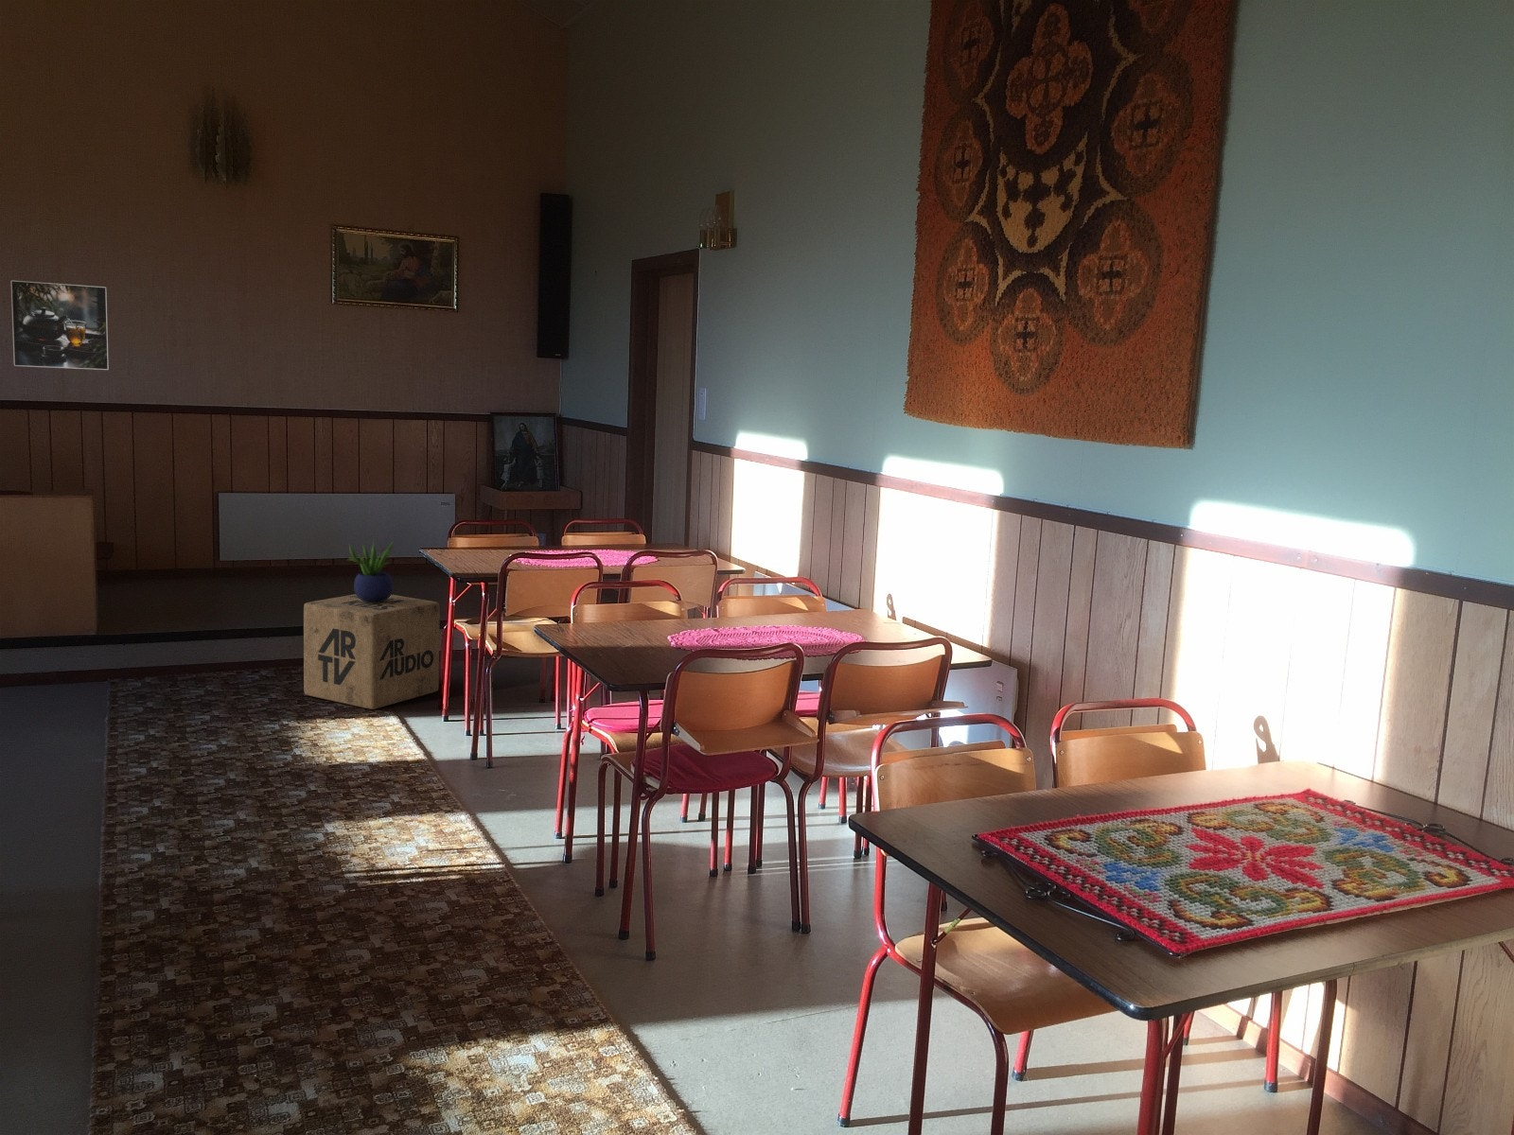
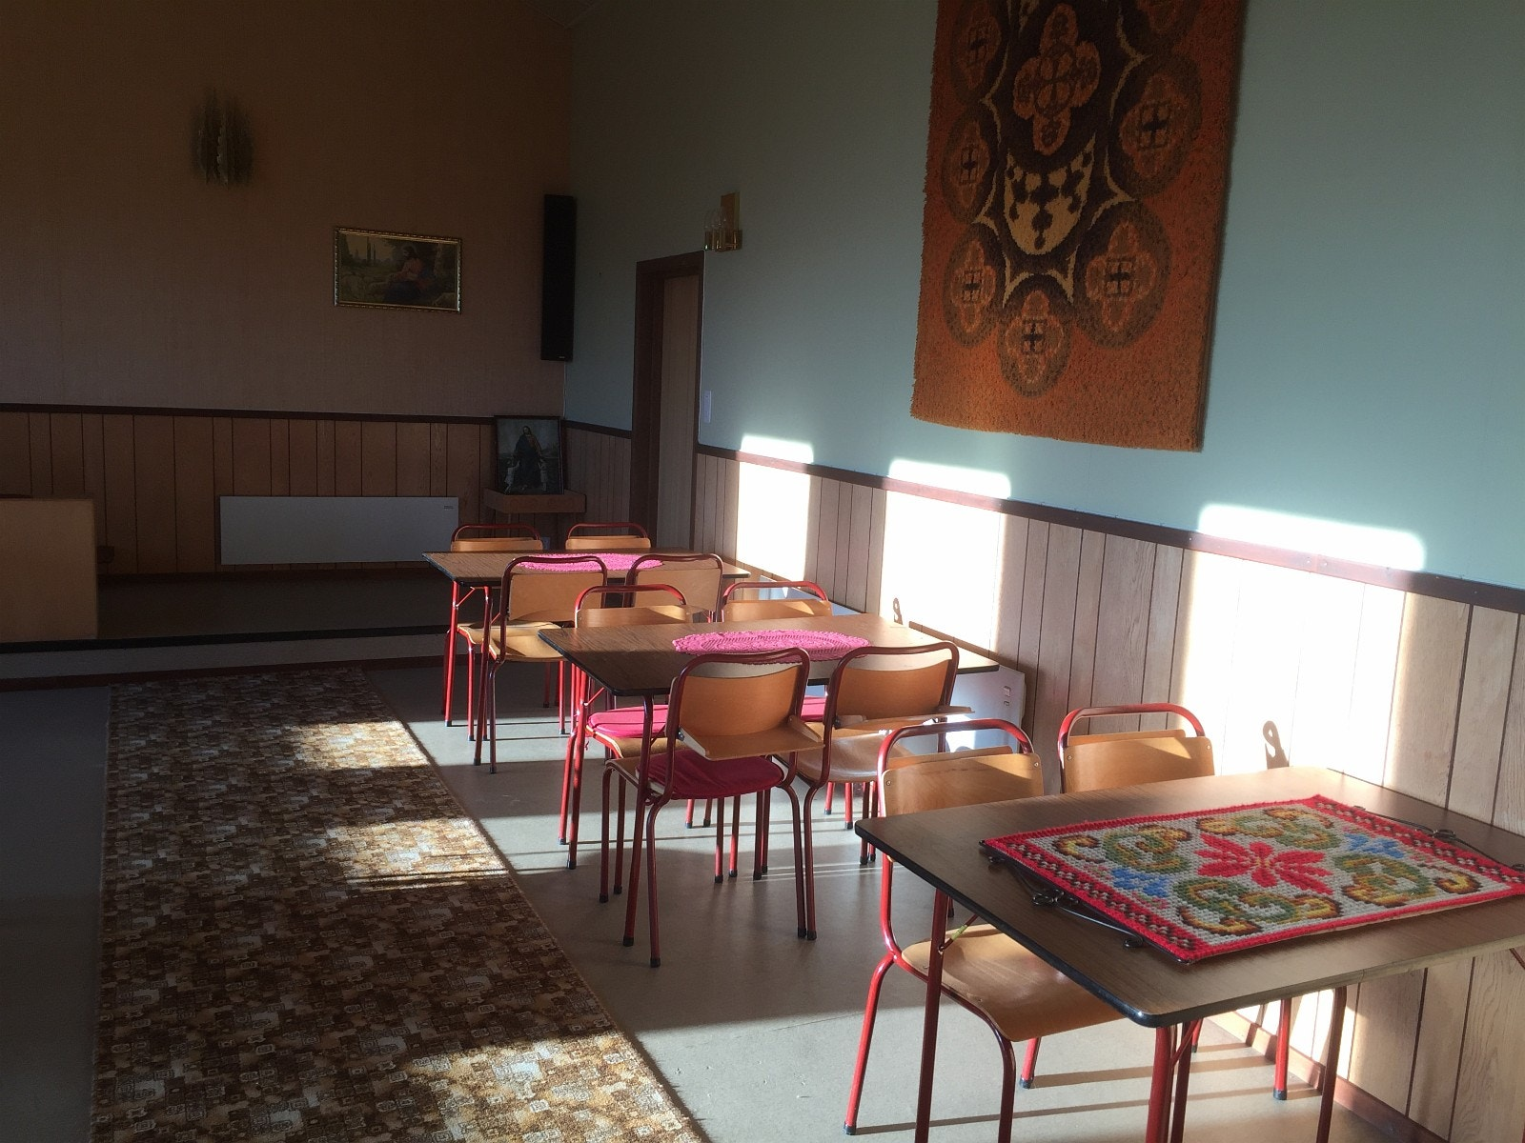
- potted plant (373, 570)
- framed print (61, 325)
- cardboard box (372, 647)
